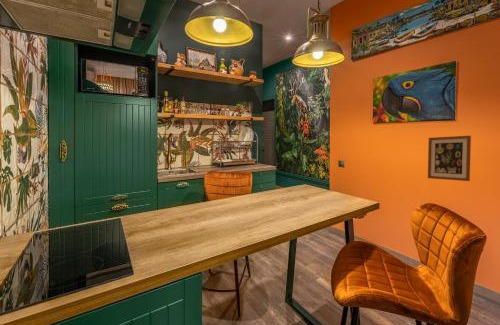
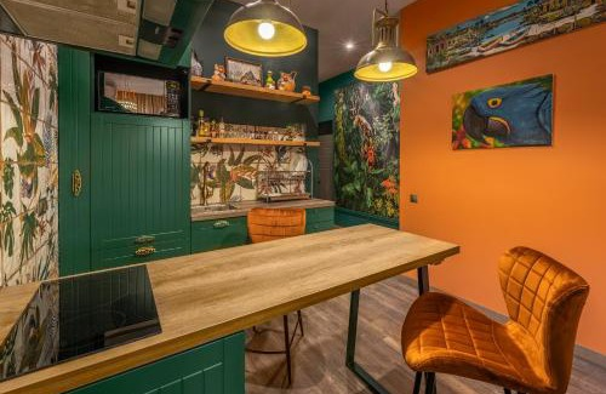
- wall art (448, 158)
